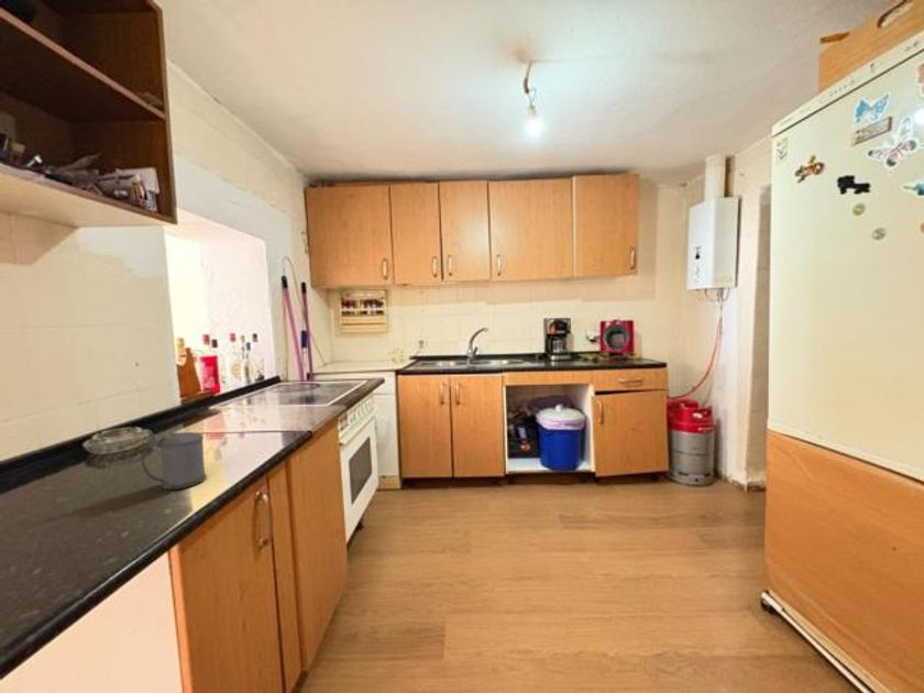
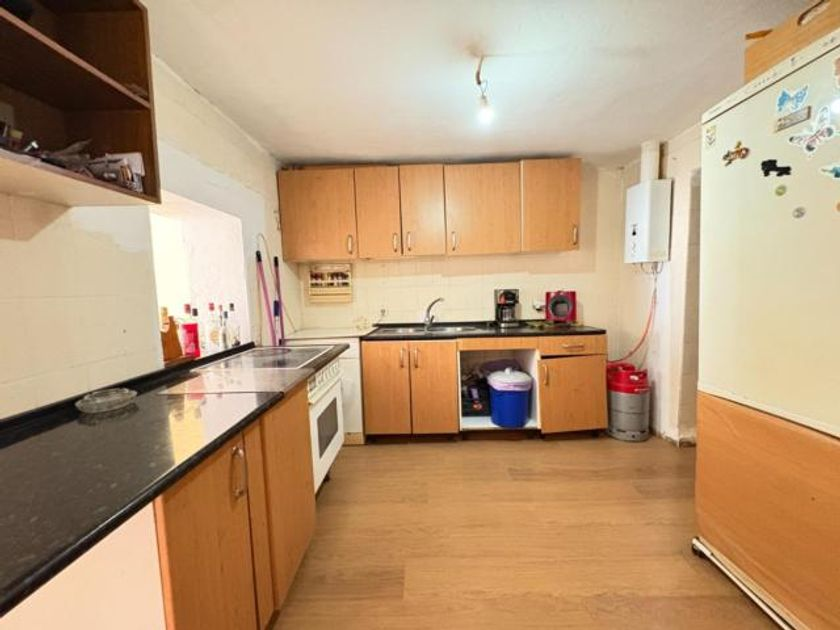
- beer stein (174, 455)
